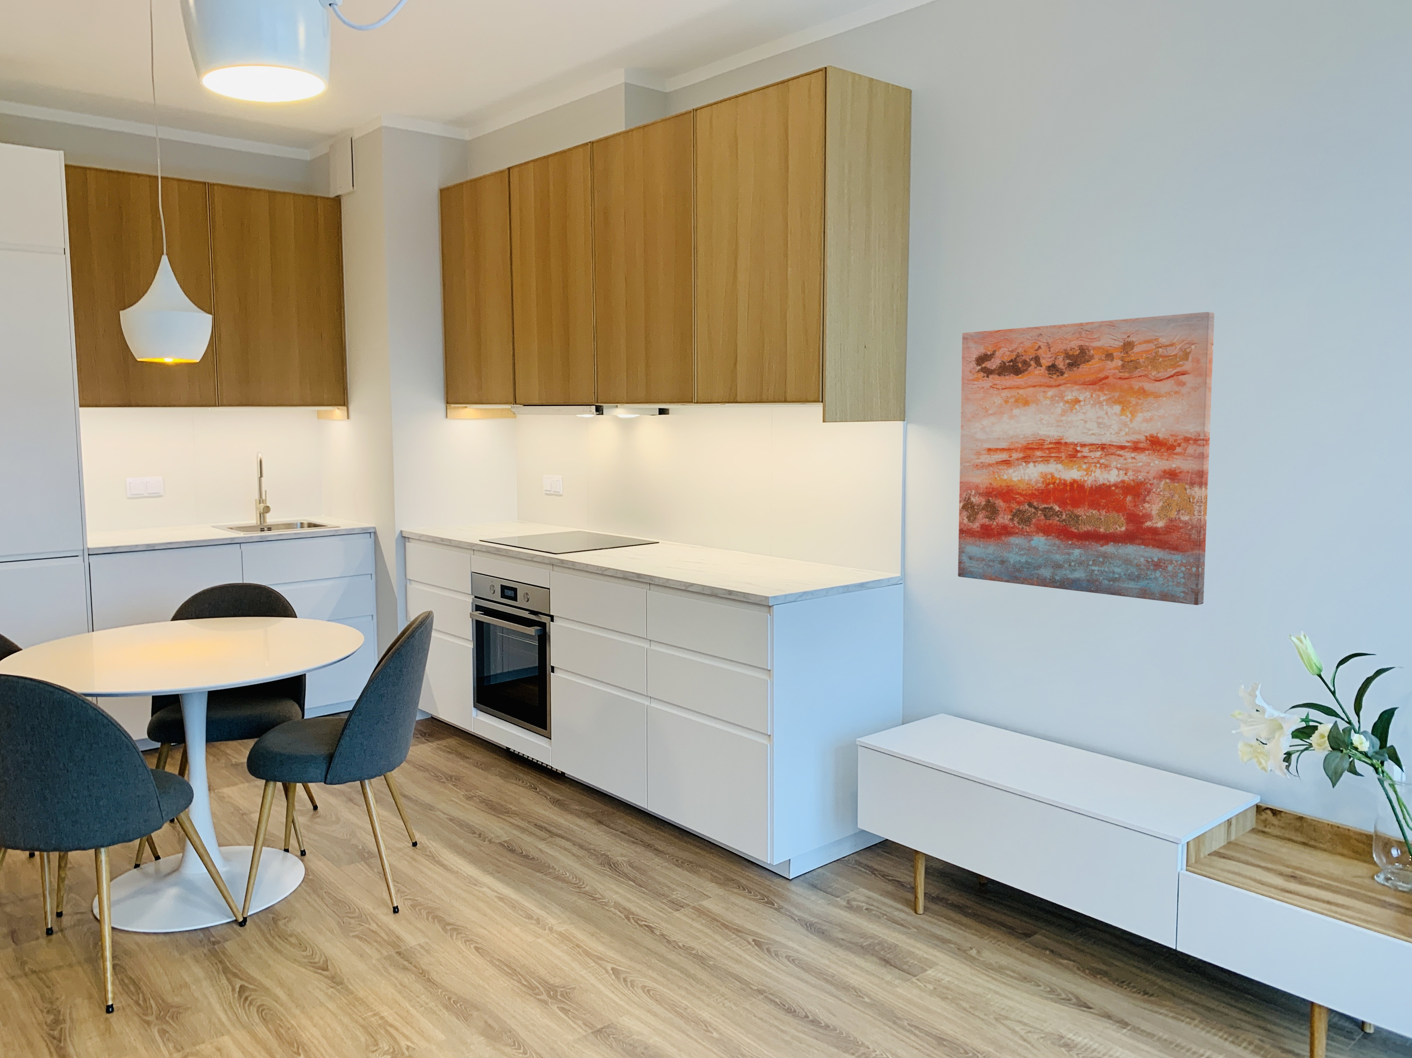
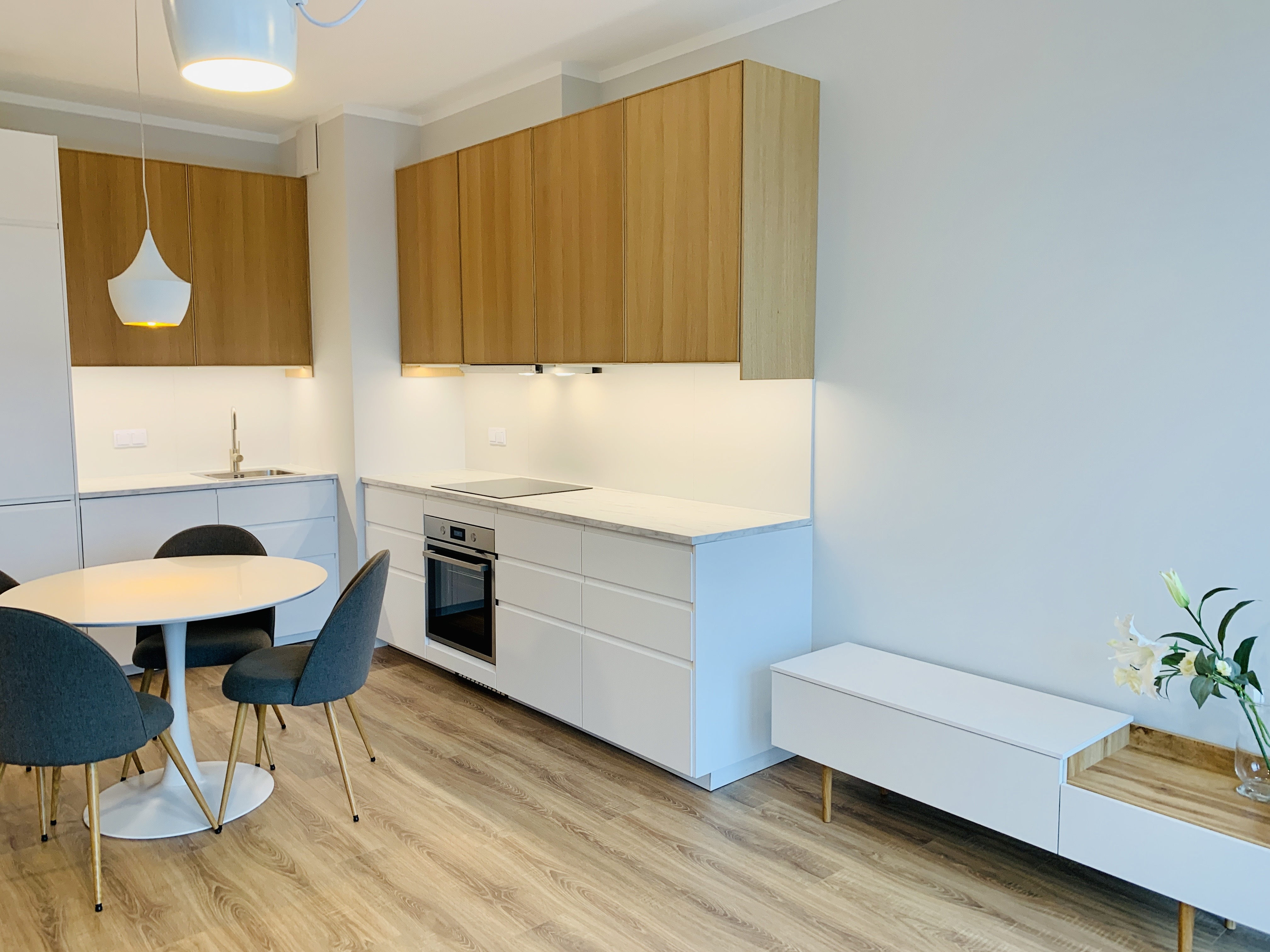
- wall art (1073, 458)
